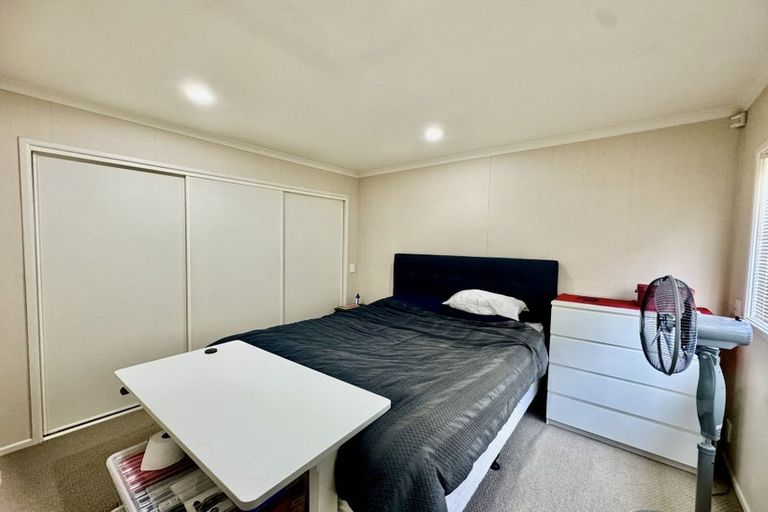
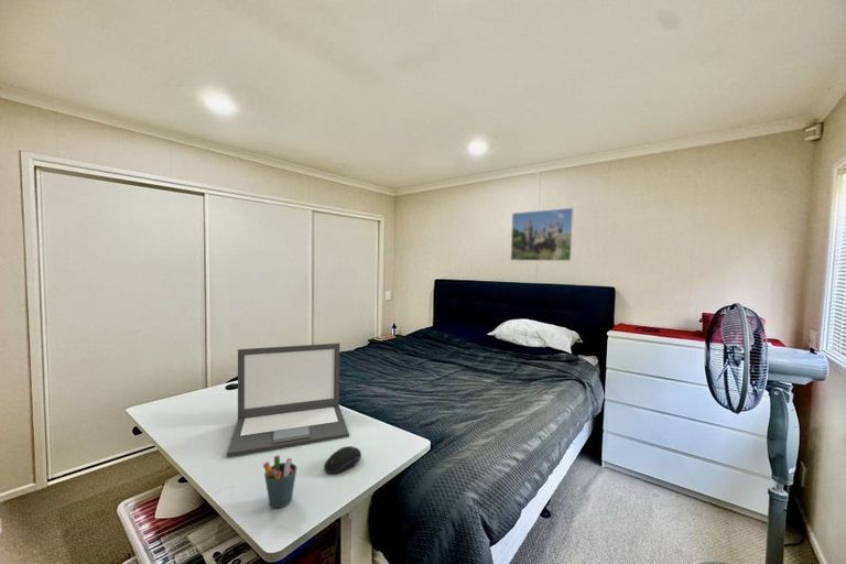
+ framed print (540, 236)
+ laptop (291, 391)
+ pen holder (280, 478)
+ computer mouse (343, 457)
